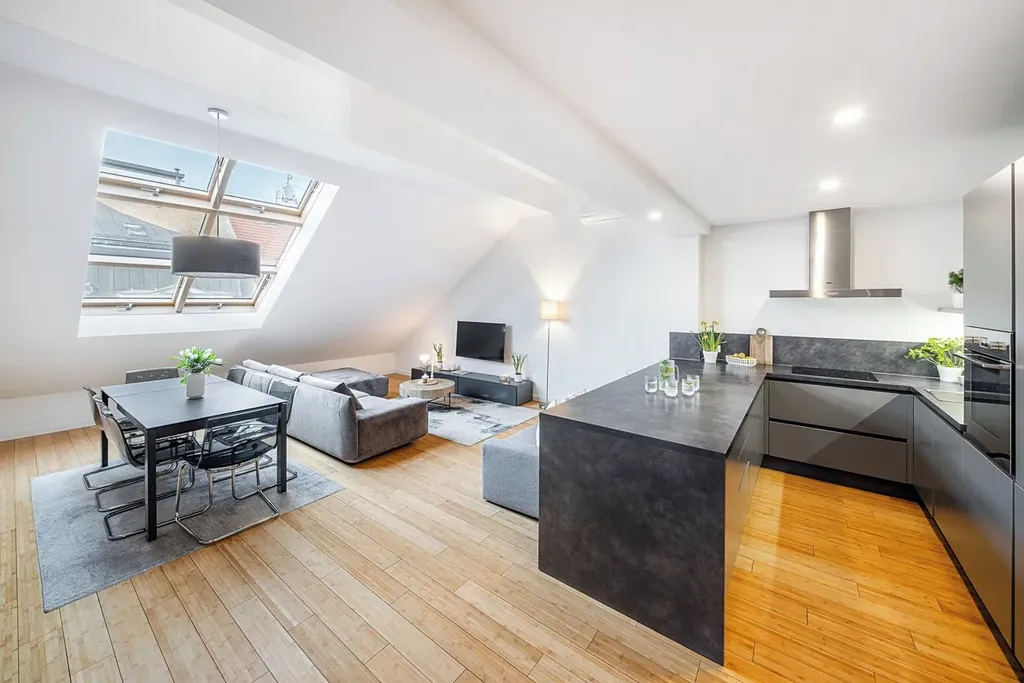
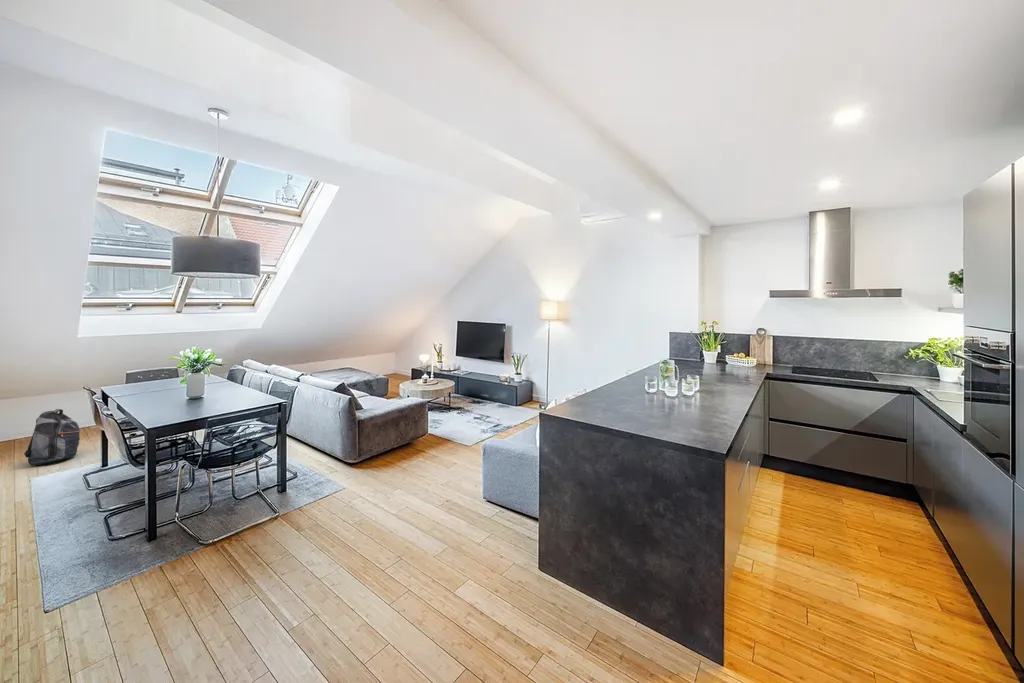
+ backpack (52, 434)
